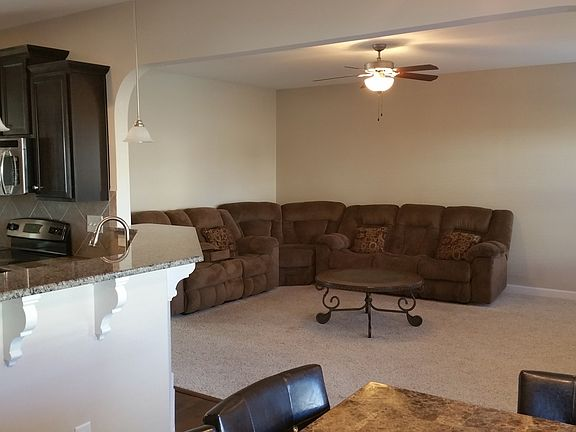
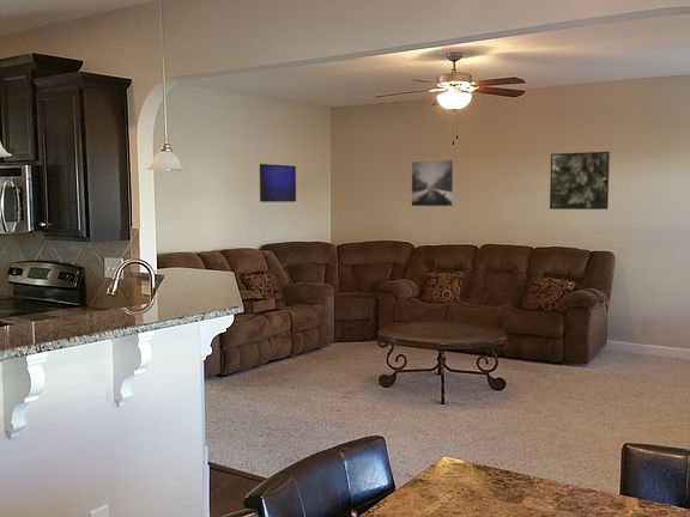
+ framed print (431, 183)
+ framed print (278, 183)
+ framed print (579, 181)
